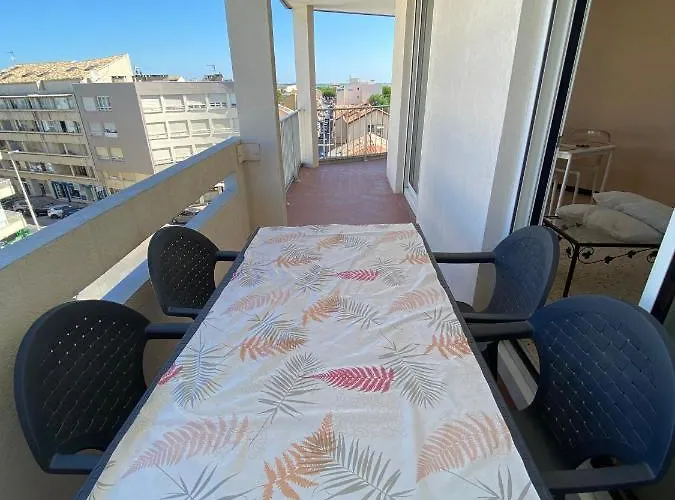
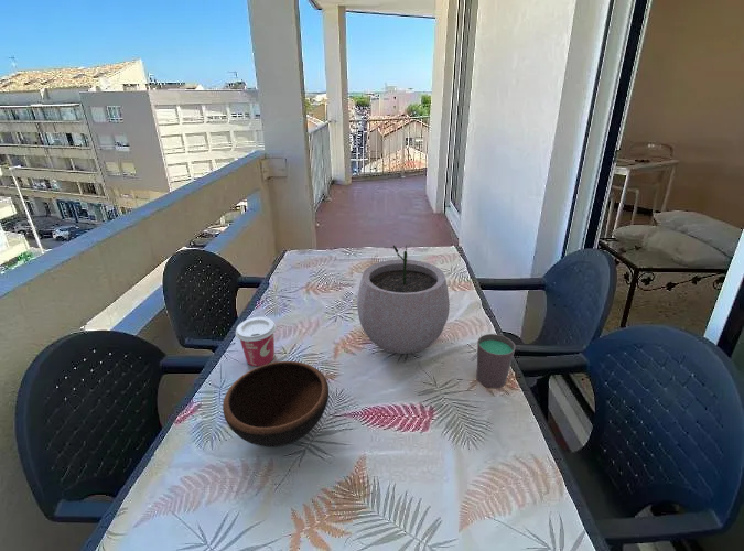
+ cup (258, 342)
+ bowl (279, 410)
+ cup (493, 361)
+ plant pot (402, 295)
